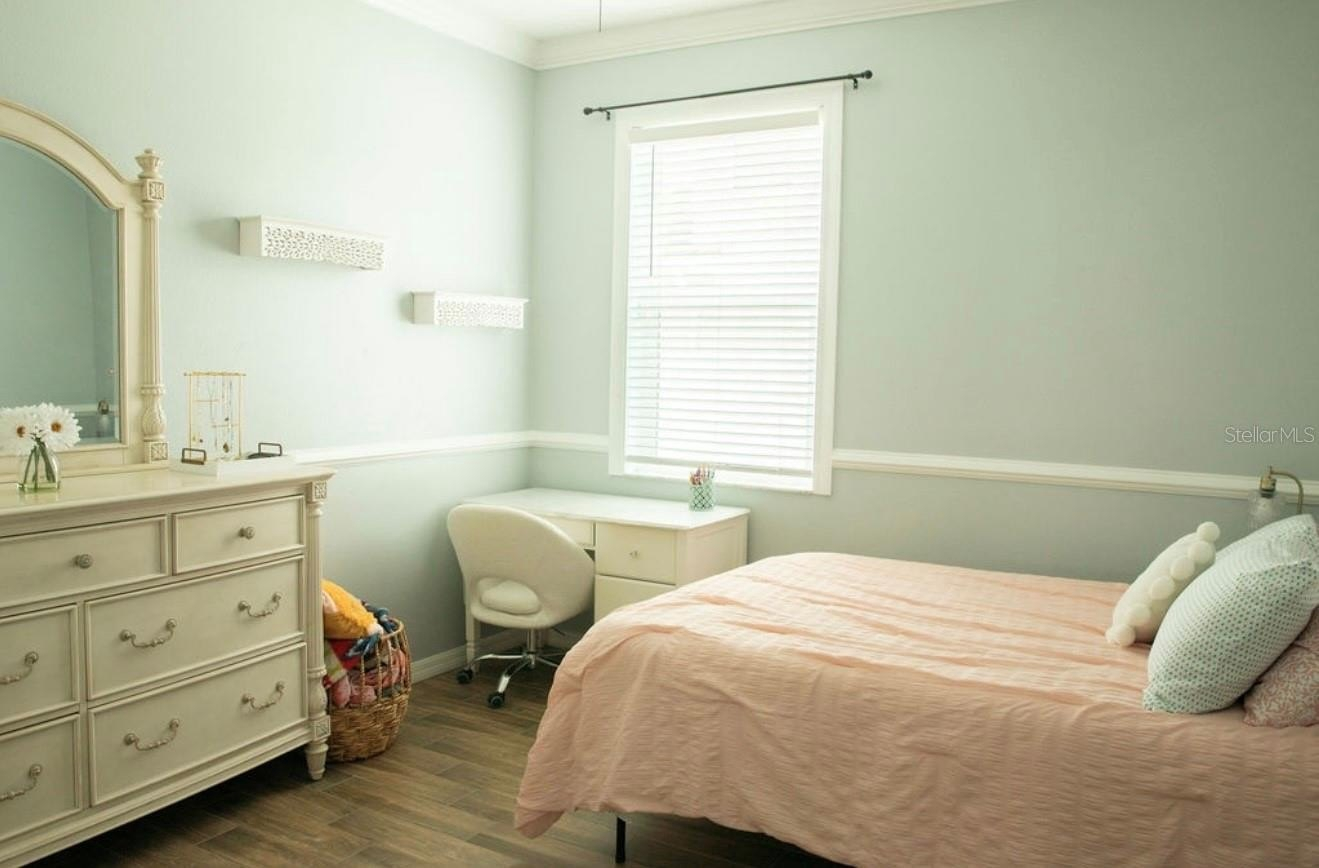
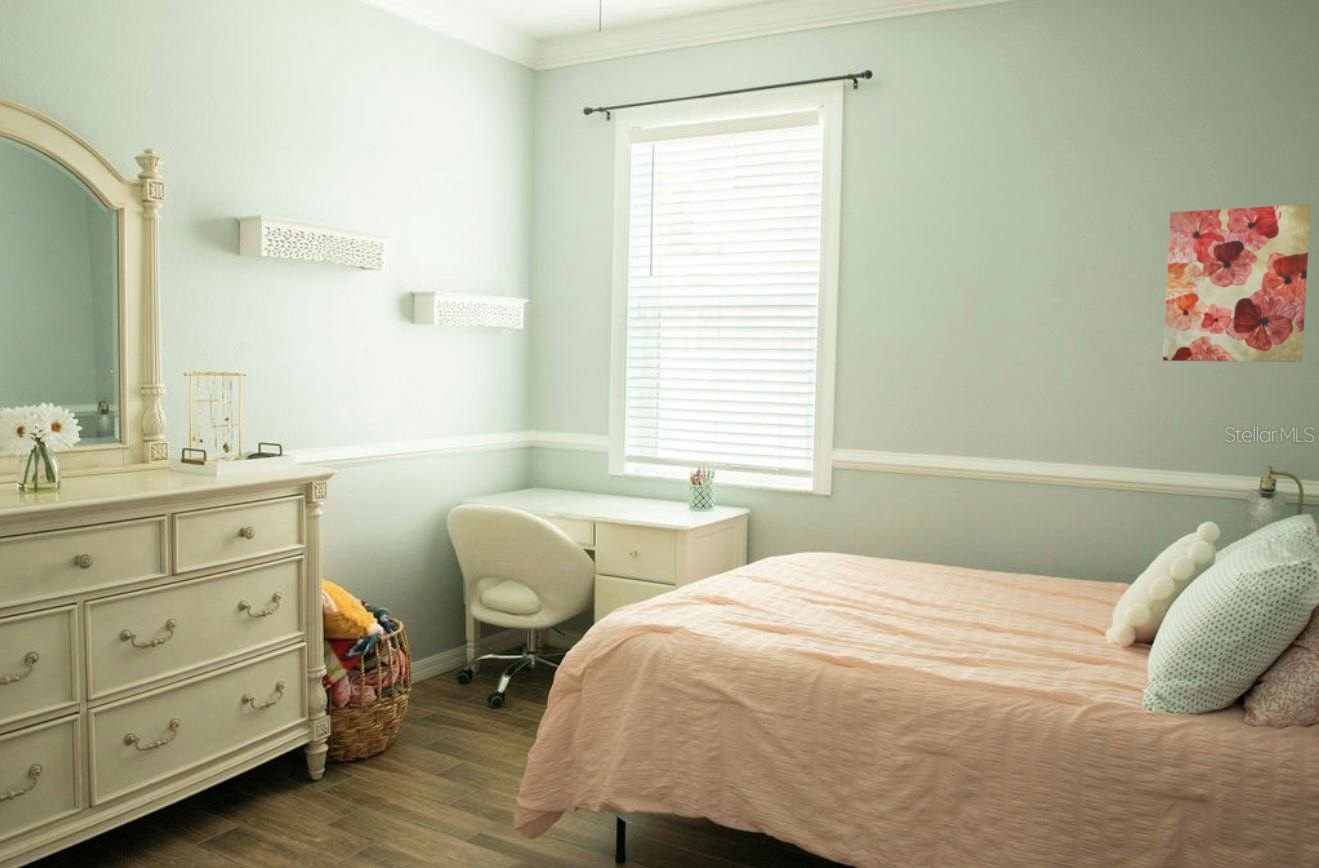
+ wall art (1234, 285)
